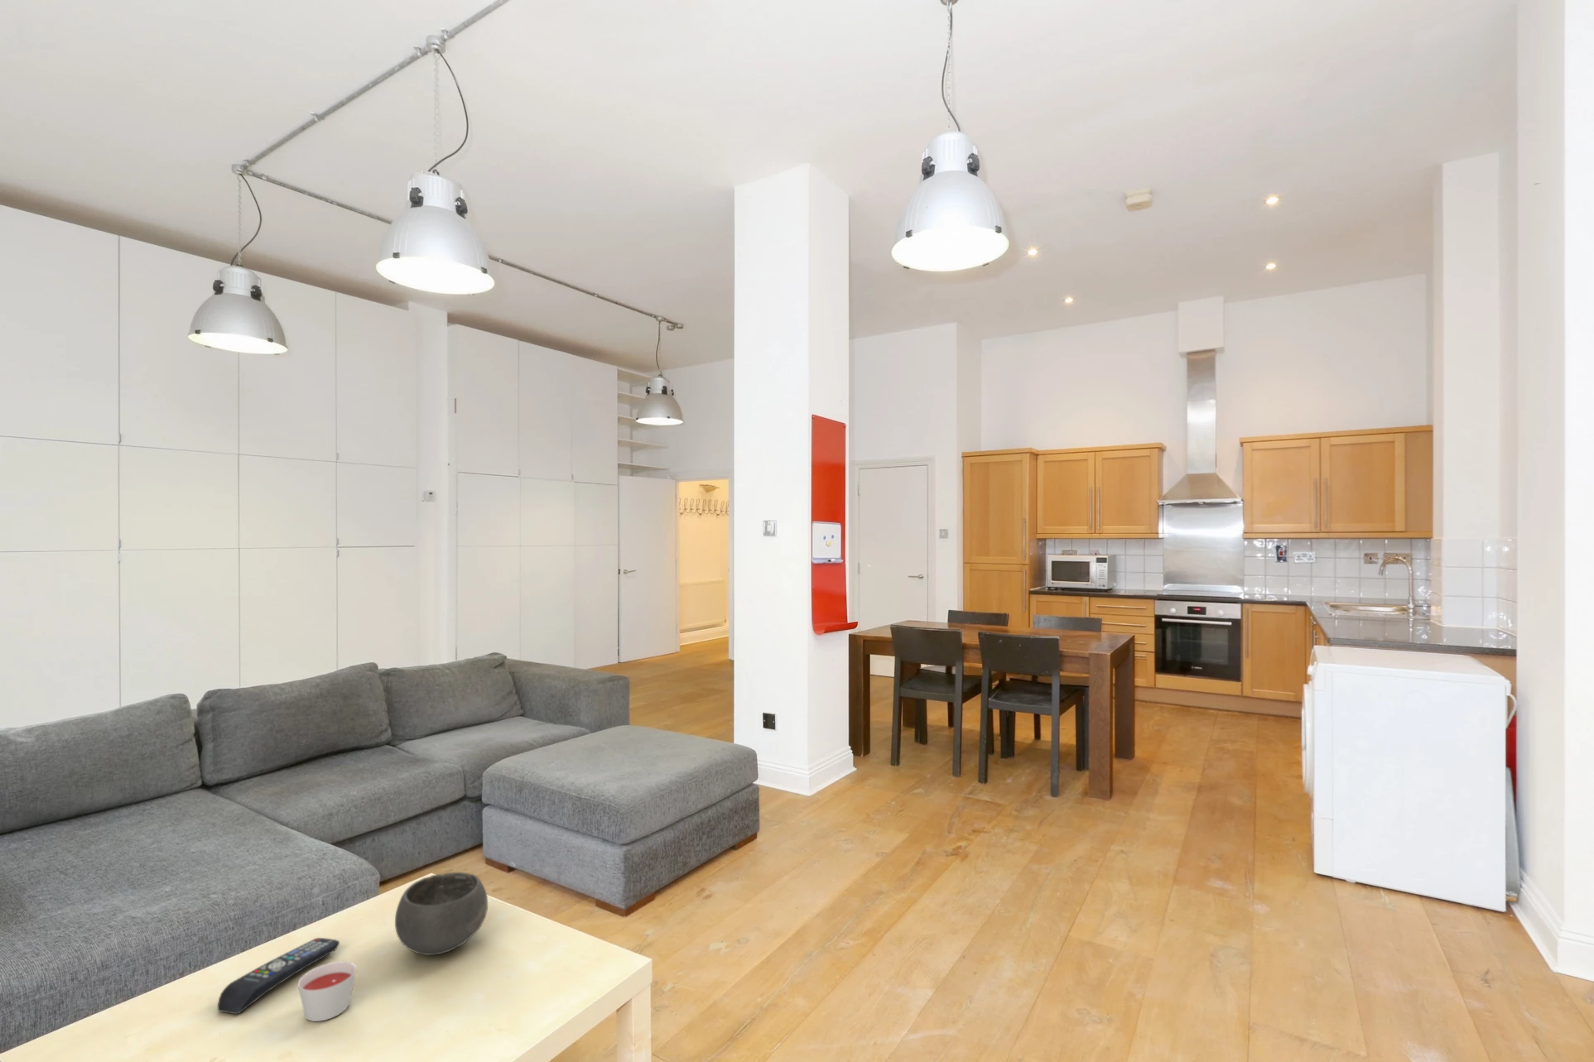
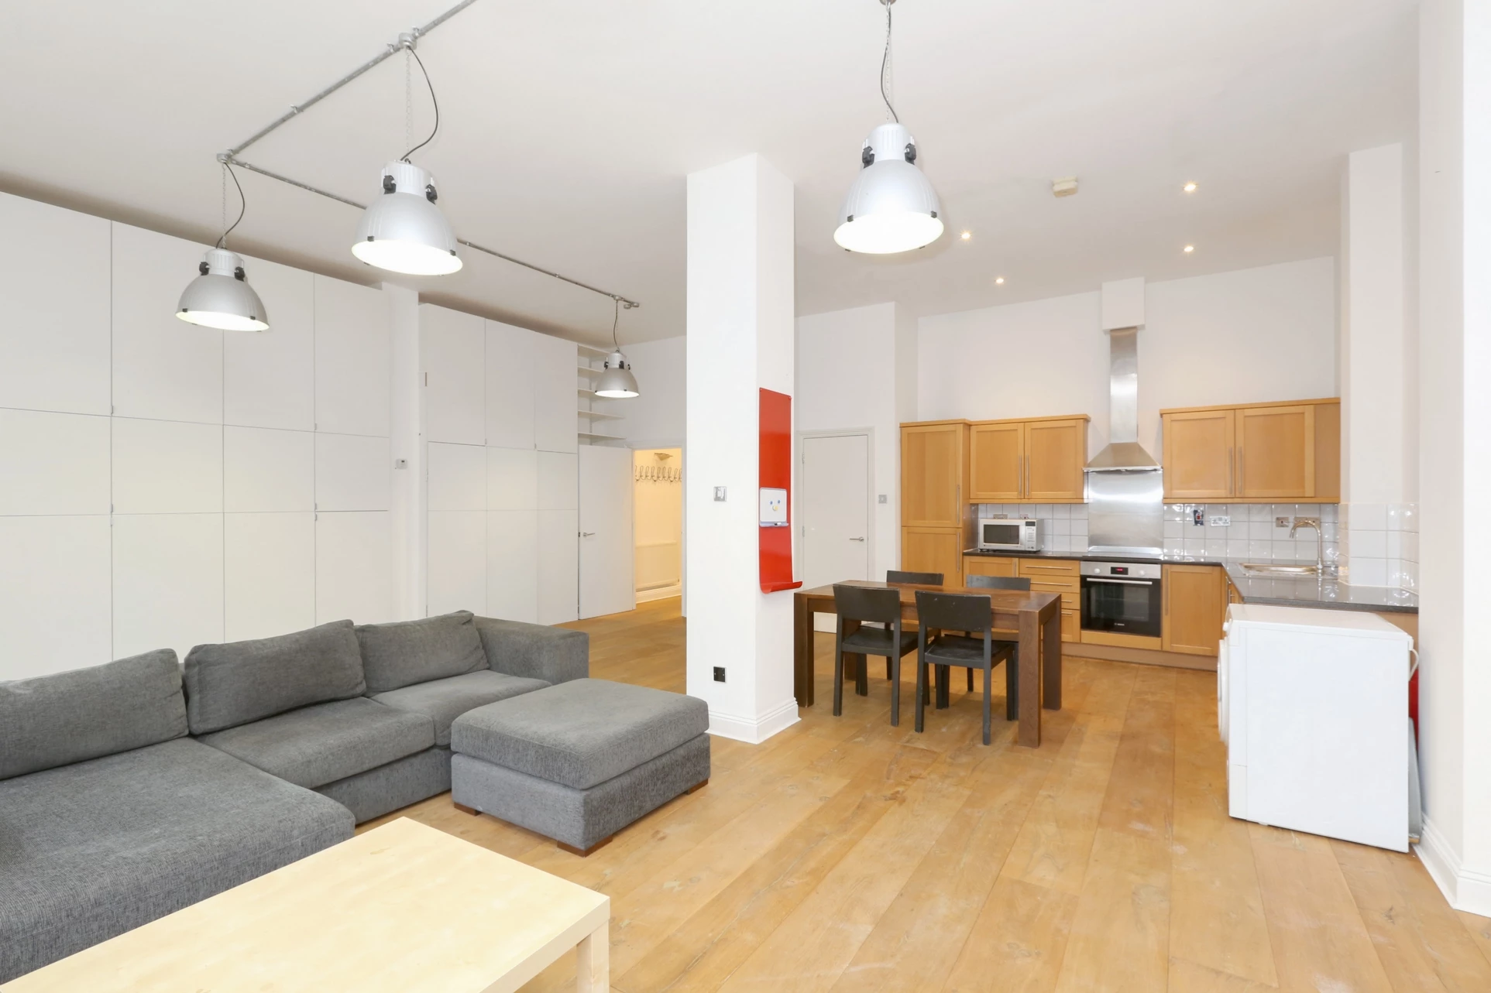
- bowl (442, 915)
- remote control (282, 970)
- candle (327, 992)
